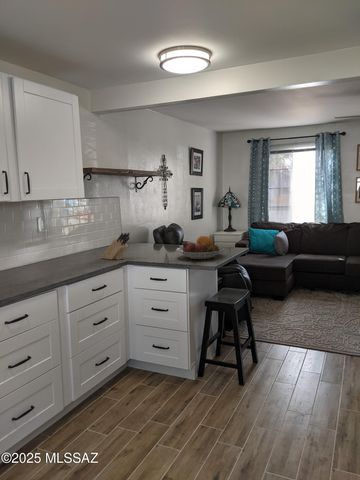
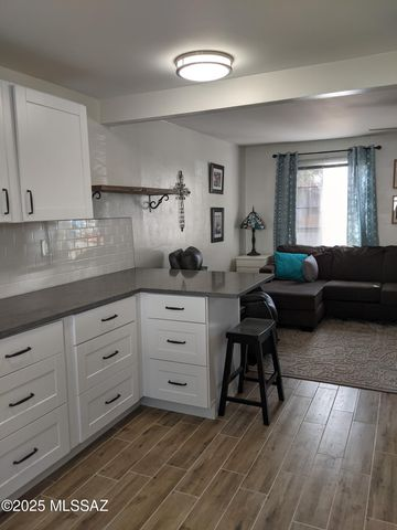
- fruit bowl (200, 247)
- knife block (115, 245)
